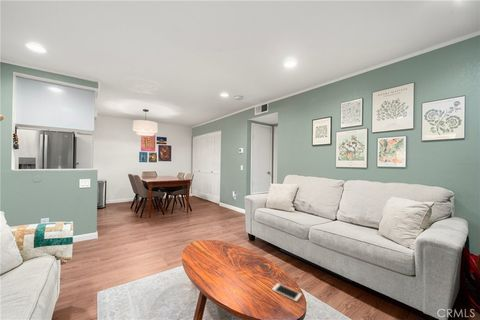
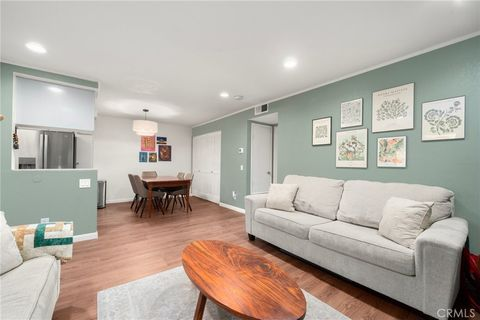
- cell phone (286, 291)
